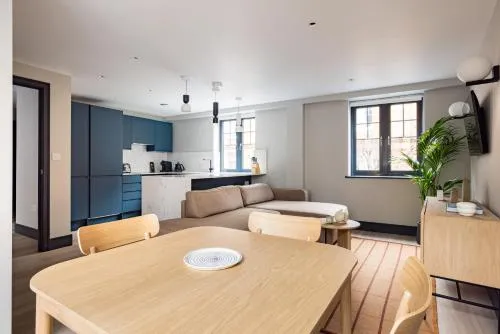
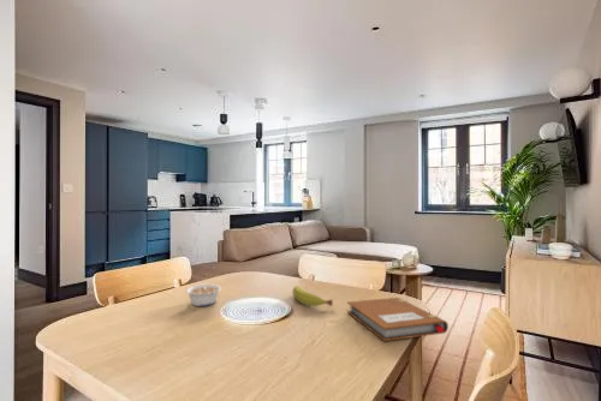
+ legume (203, 294)
+ fruit (309, 294)
+ notebook (394, 316)
